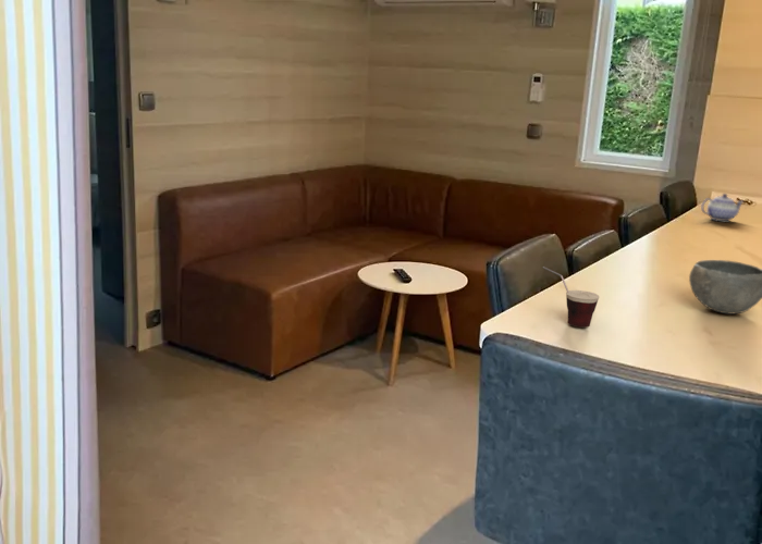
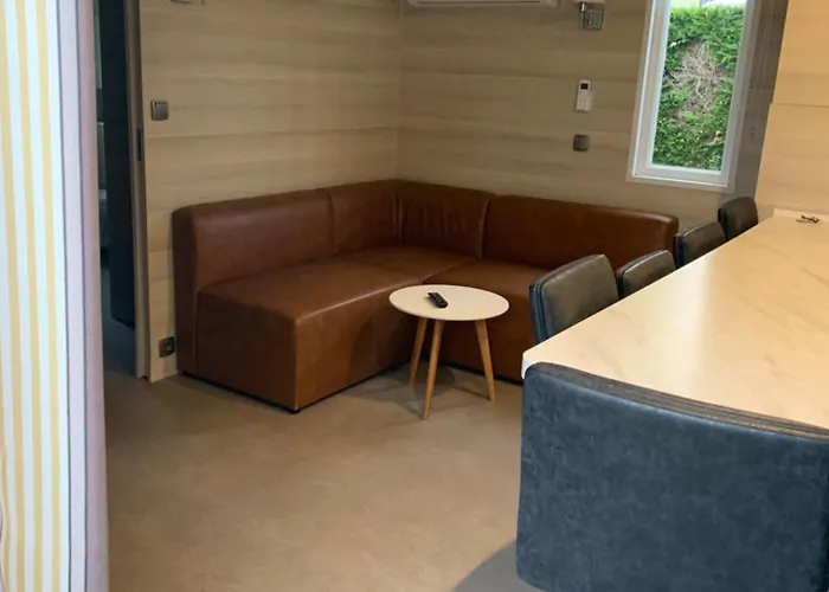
- cup (568, 296)
- teapot (722, 207)
- bowl (726, 288)
